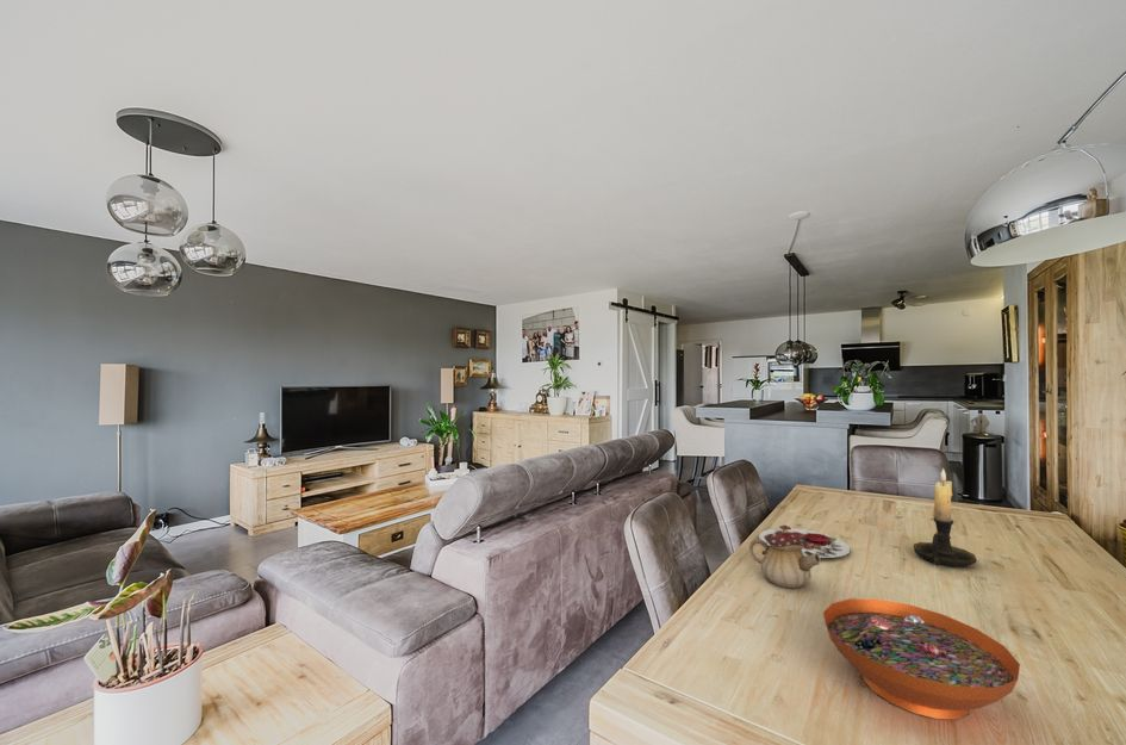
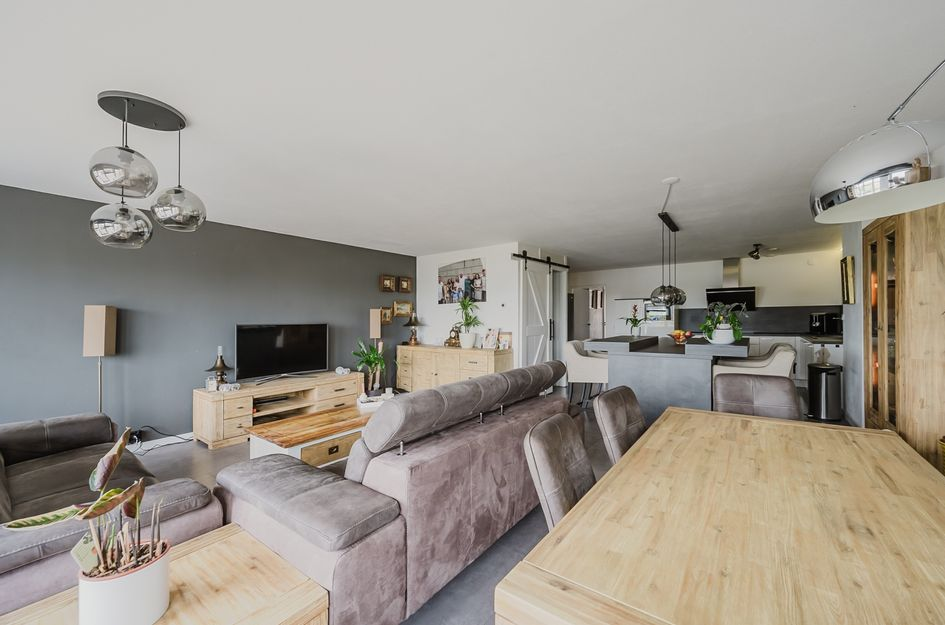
- decorative bowl (912, 660)
- candle holder (941, 514)
- teapot (782, 551)
- plate (804, 539)
